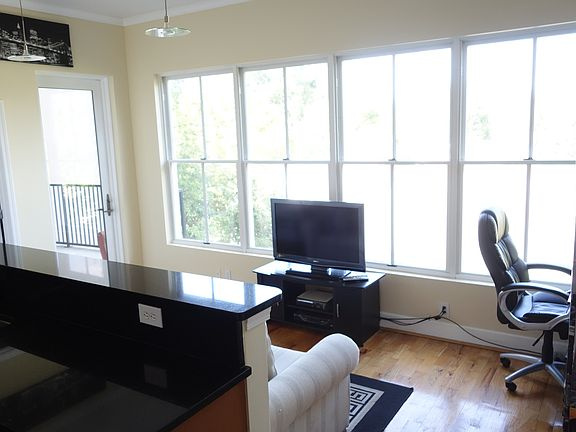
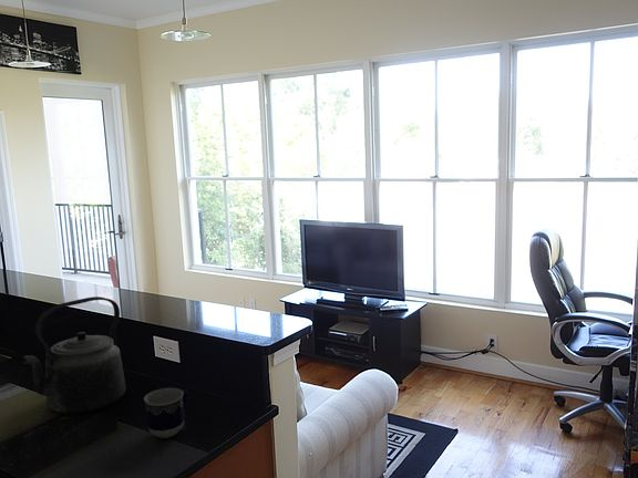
+ kettle (75, 352)
+ cup (169, 412)
